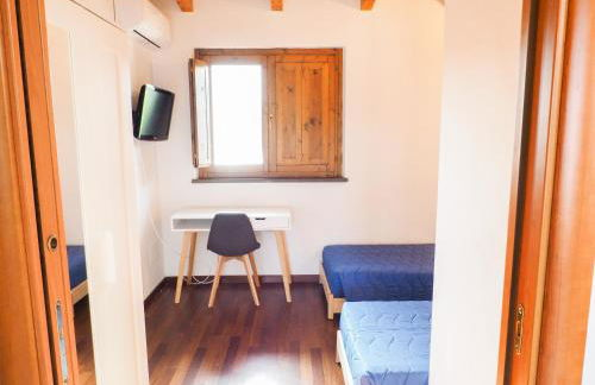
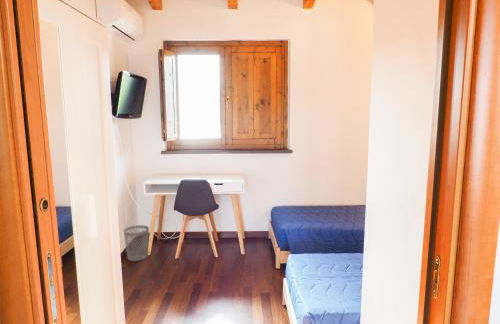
+ wastebasket (136, 243)
